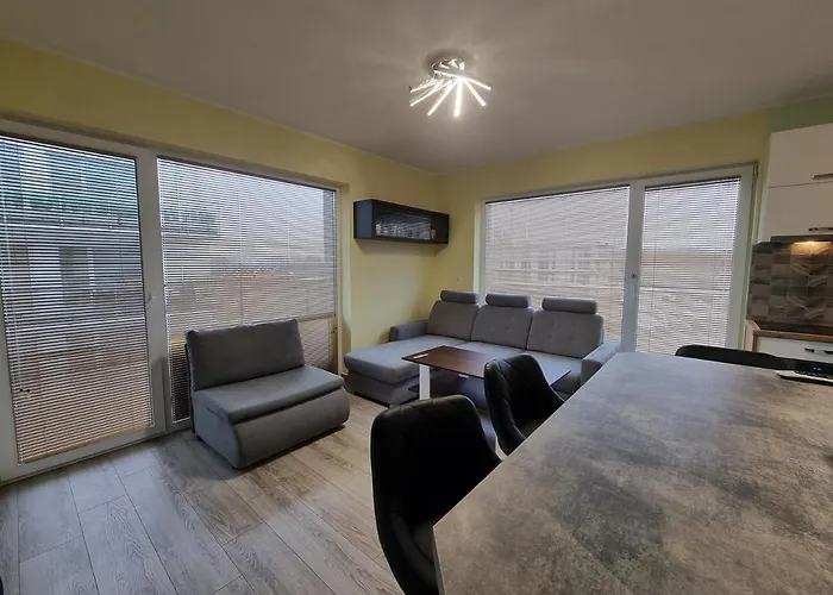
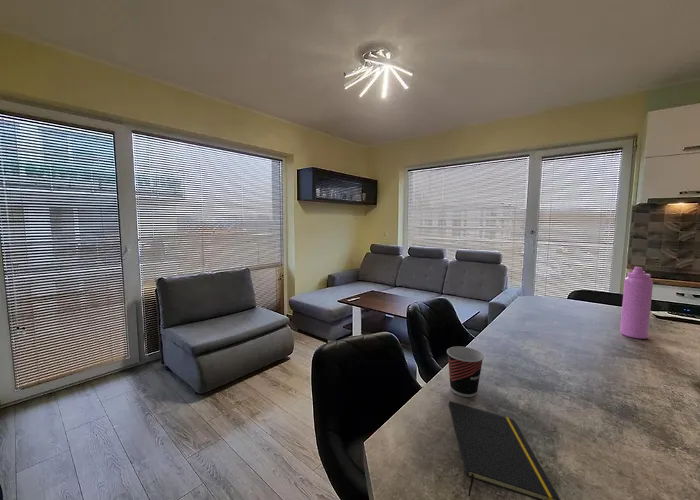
+ cup (464, 371)
+ notepad (493, 444)
+ water bottle (636, 301)
